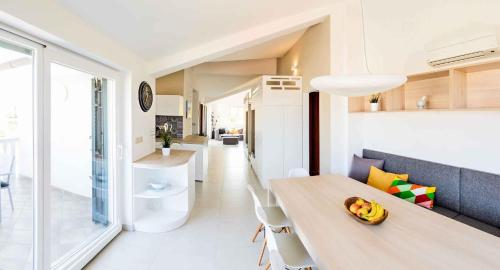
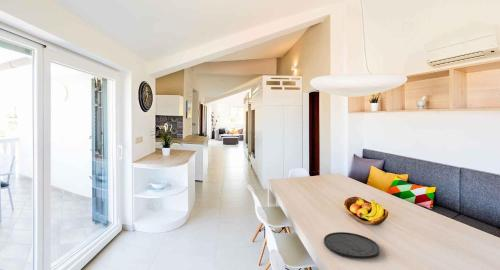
+ plate (350, 244)
